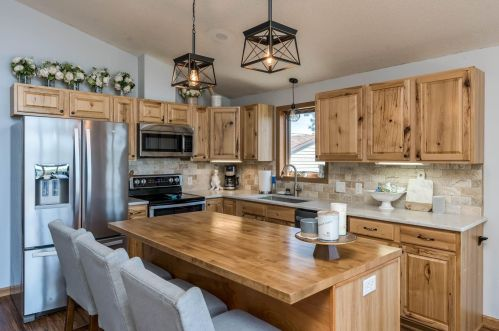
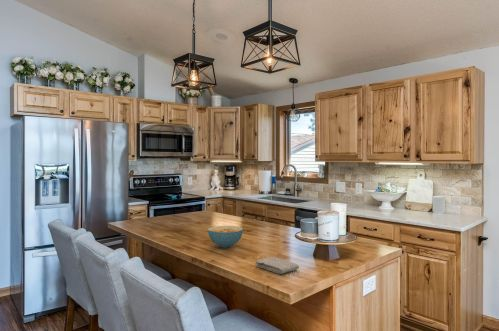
+ cereal bowl (225, 237)
+ washcloth (276, 264)
